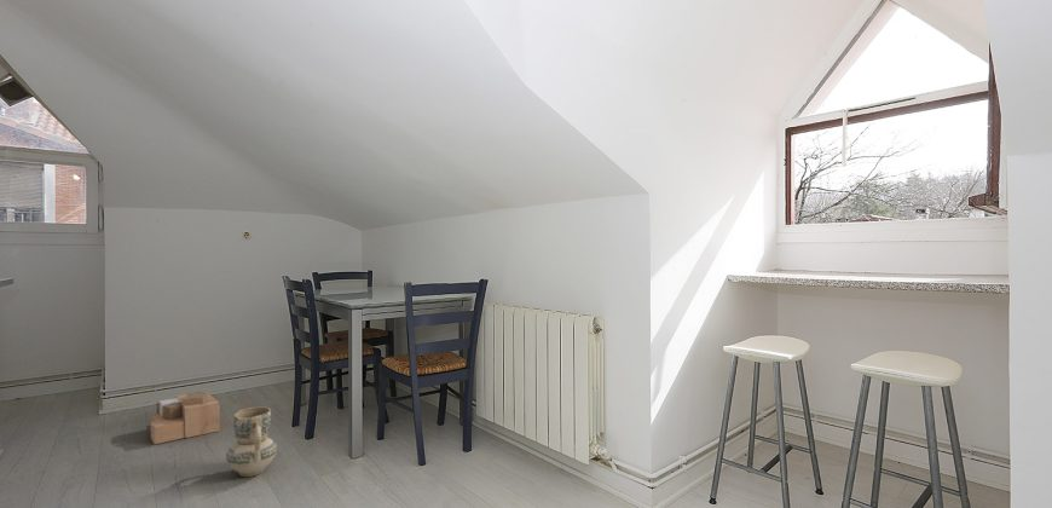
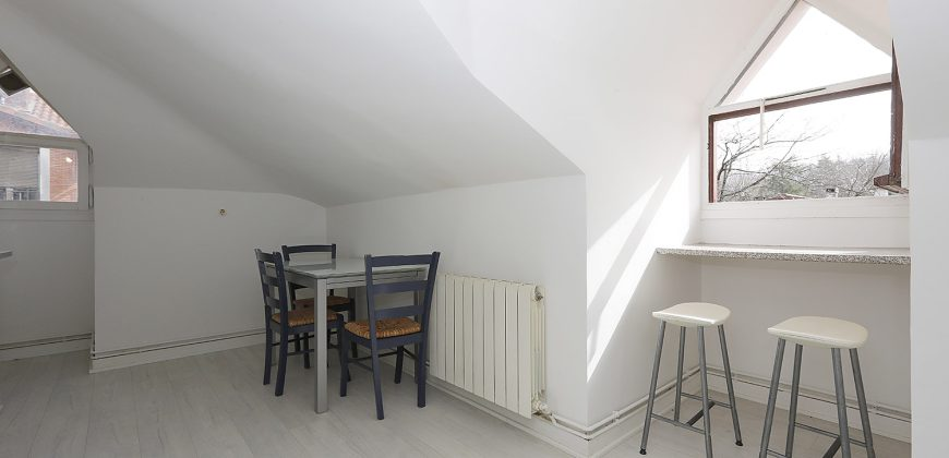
- ceramic jug (252, 441)
- cardboard box (180, 410)
